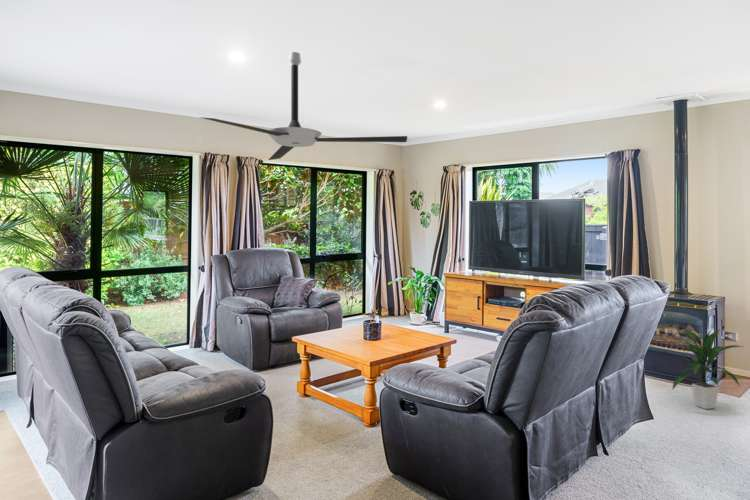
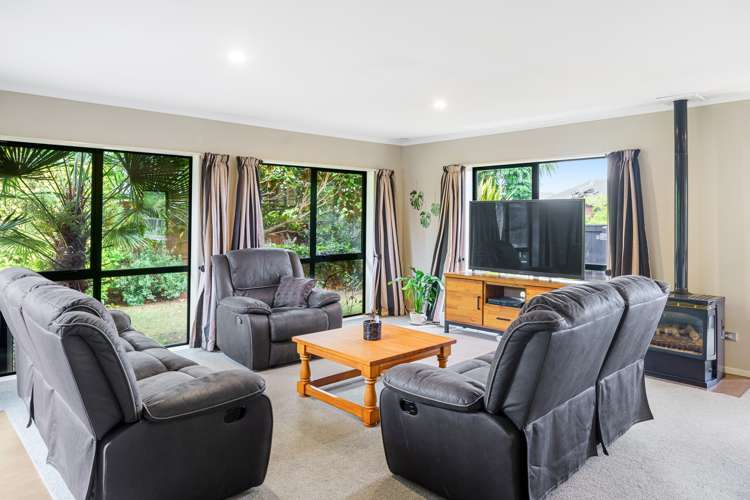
- ceiling fan (297, 102)
- indoor plant (701, 365)
